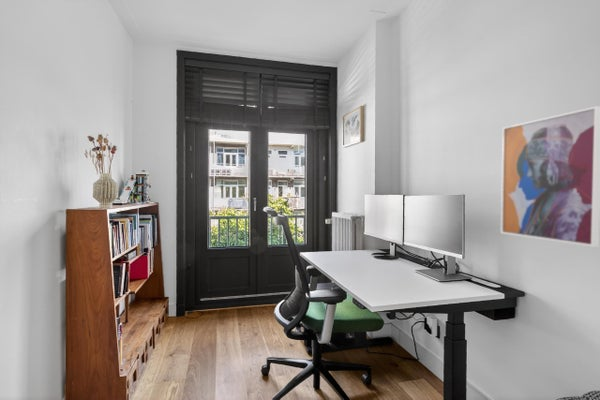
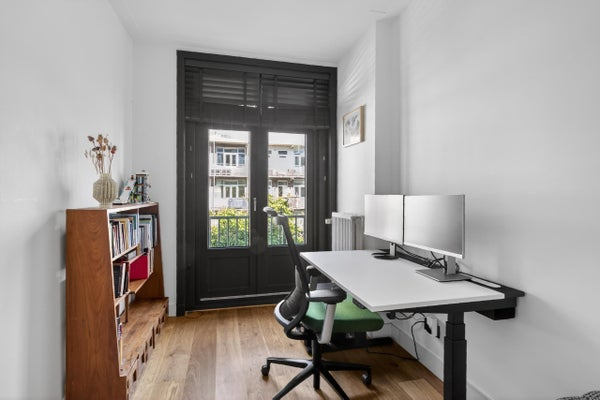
- wall art (544, 179)
